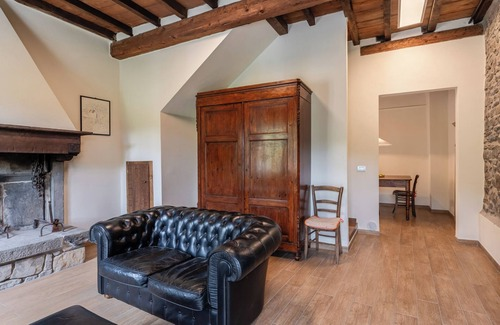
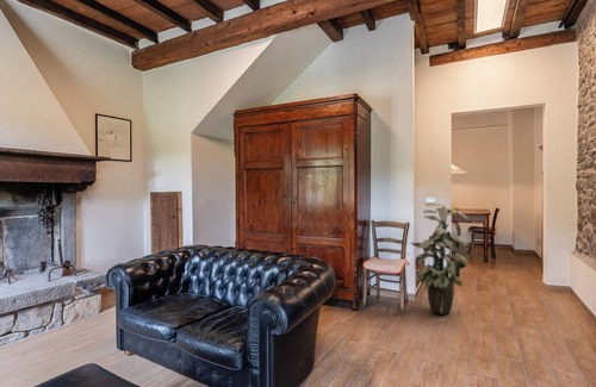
+ indoor plant (439, 257)
